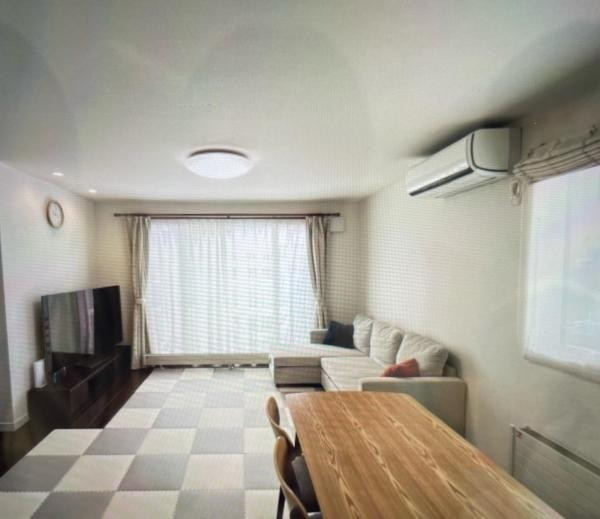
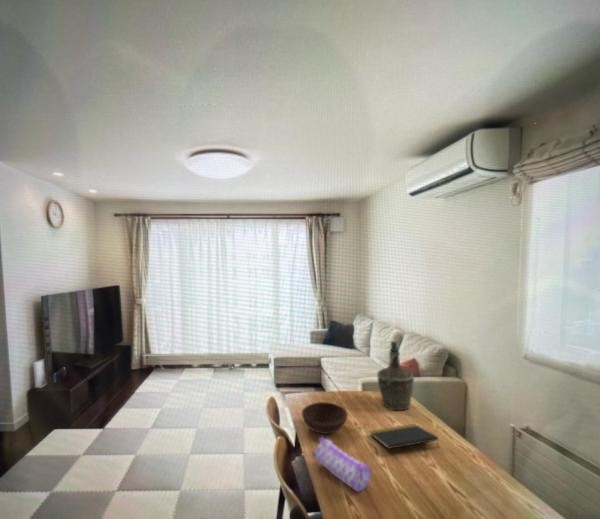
+ notepad (402, 435)
+ pencil case (341, 462)
+ bowl (324, 420)
+ bottle (395, 373)
